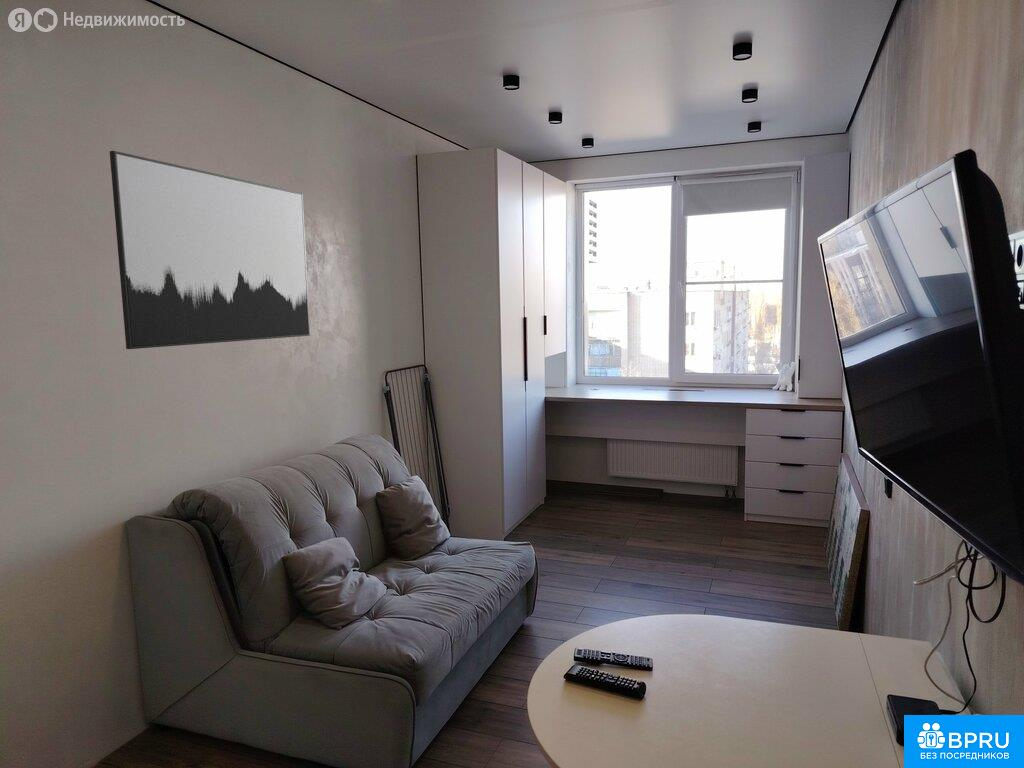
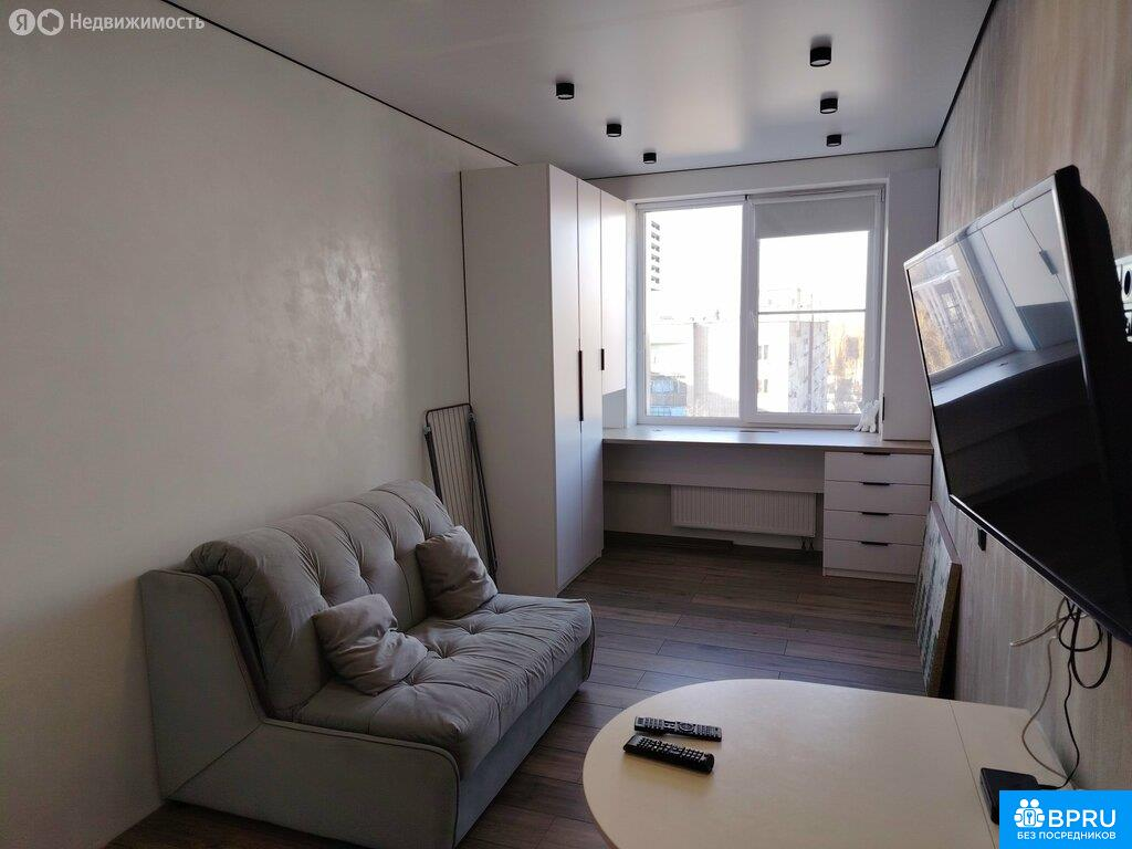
- wall art (227, 259)
